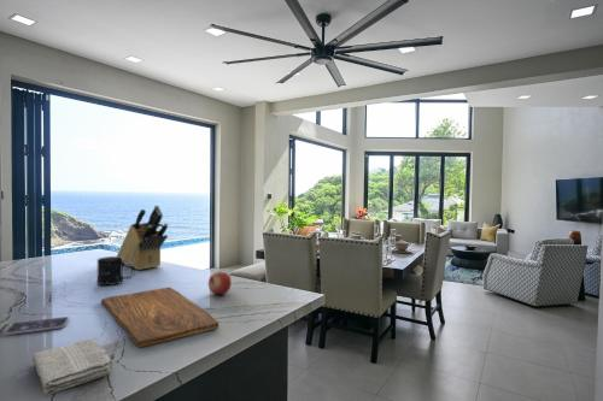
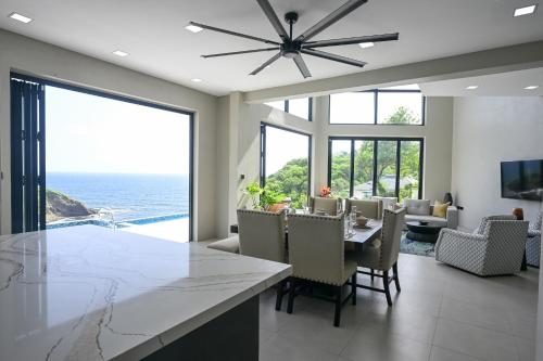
- cutting board (157, 311)
- washcloth (71, 361)
- smartphone (34, 325)
- knife block (141, 235)
- fruit (219, 282)
- mug (116, 270)
